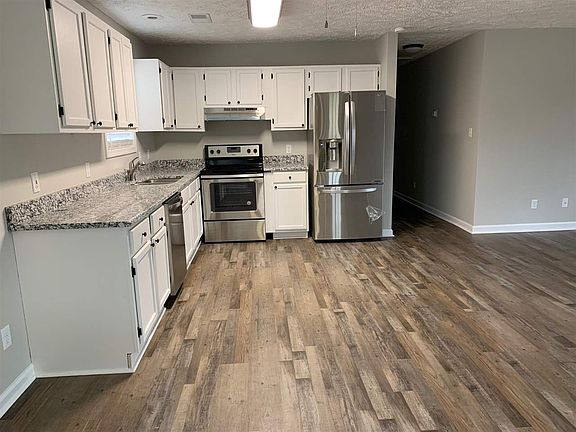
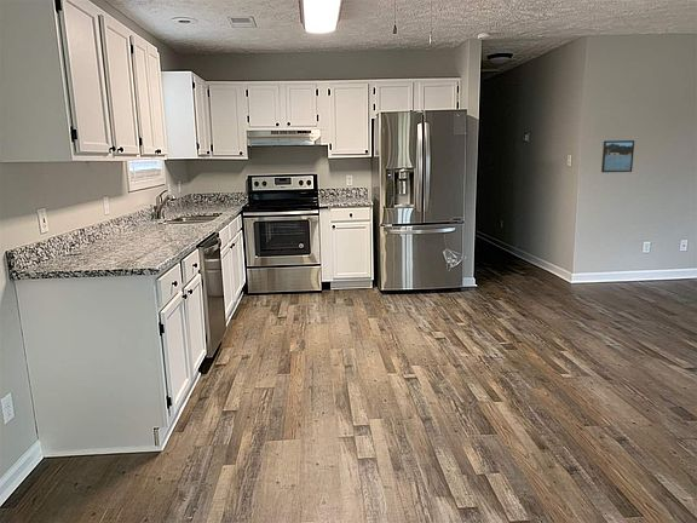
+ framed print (617, 156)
